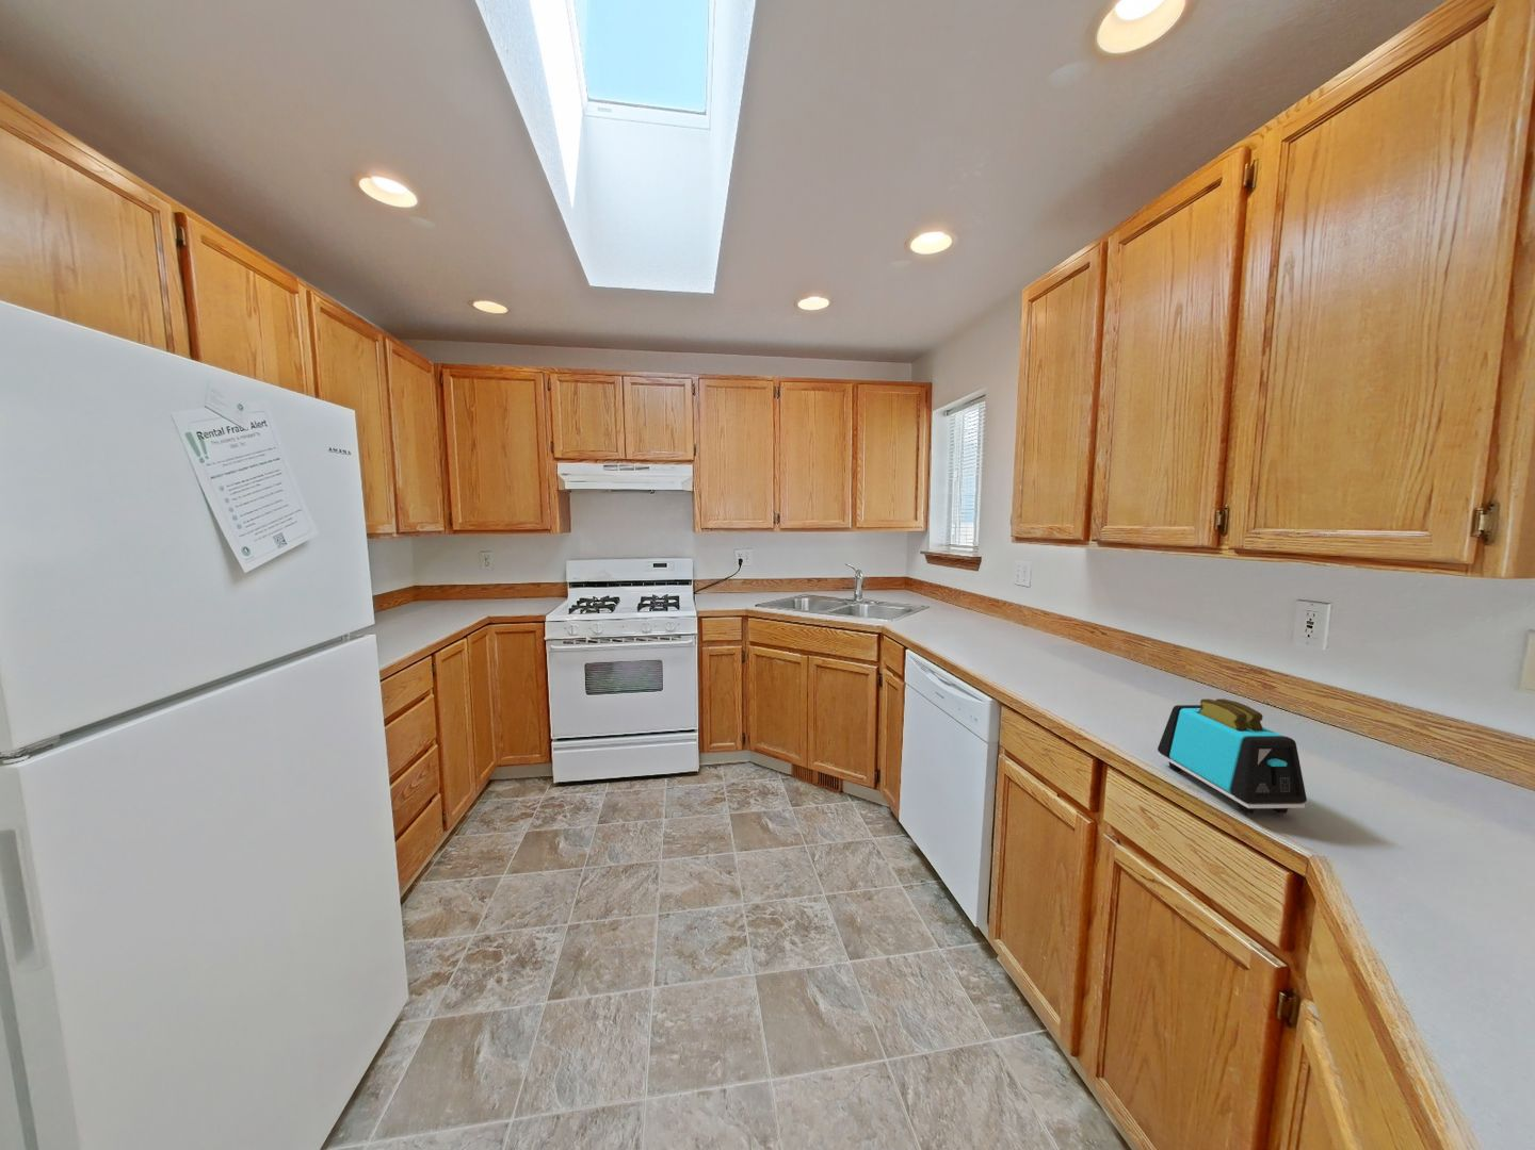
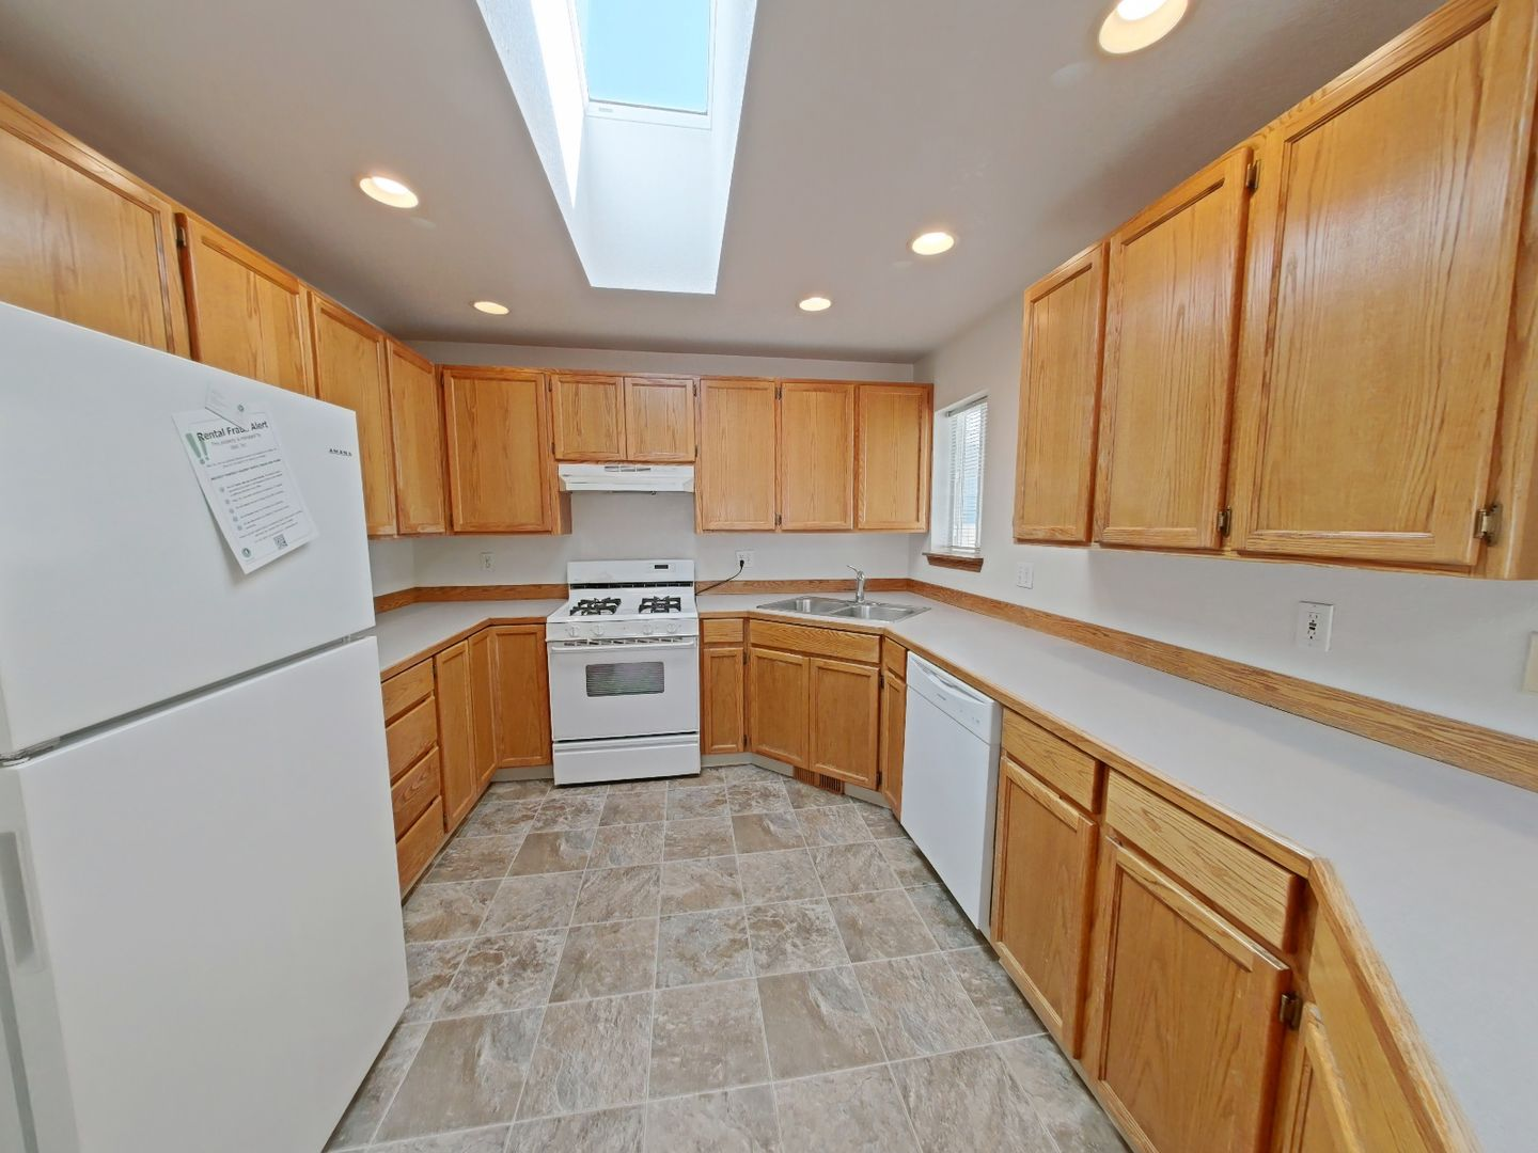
- toaster (1227, 747)
